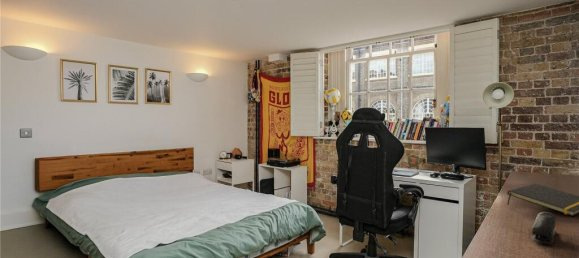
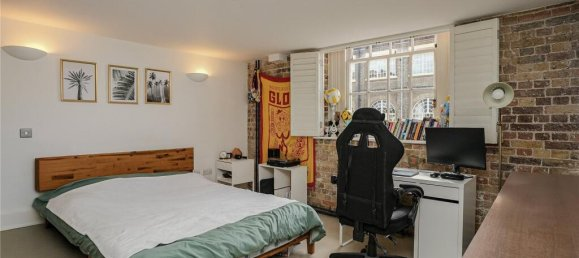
- notepad (551, 197)
- stapler (544, 226)
